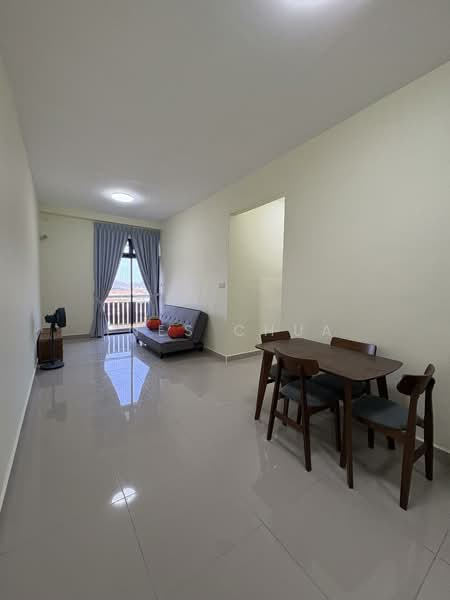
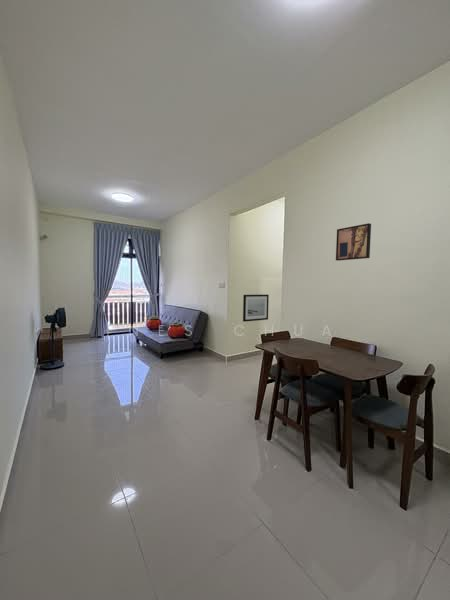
+ wall art (352, 243)
+ wall art (256, 307)
